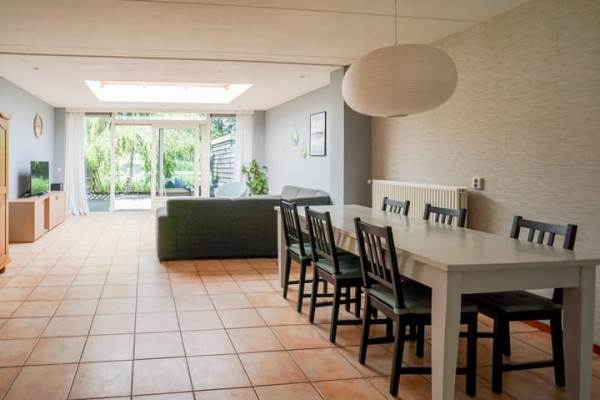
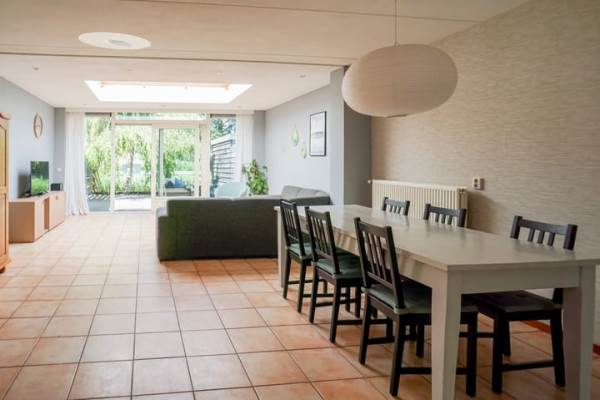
+ ceiling light (115, 38)
